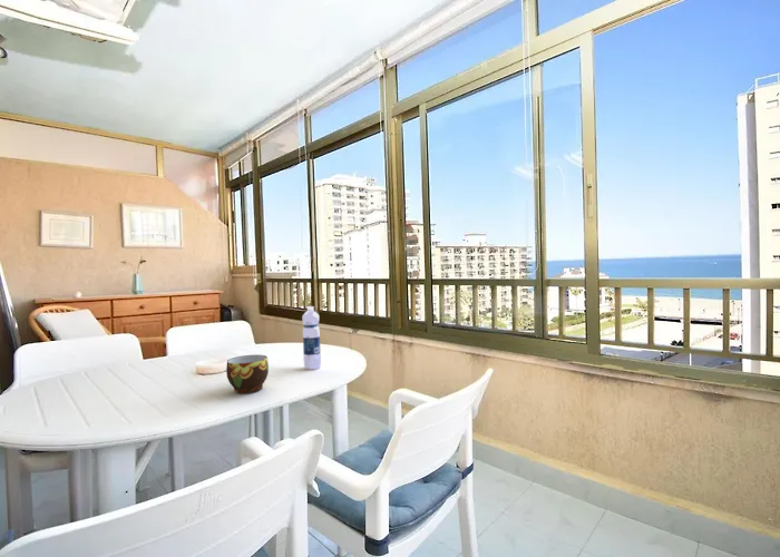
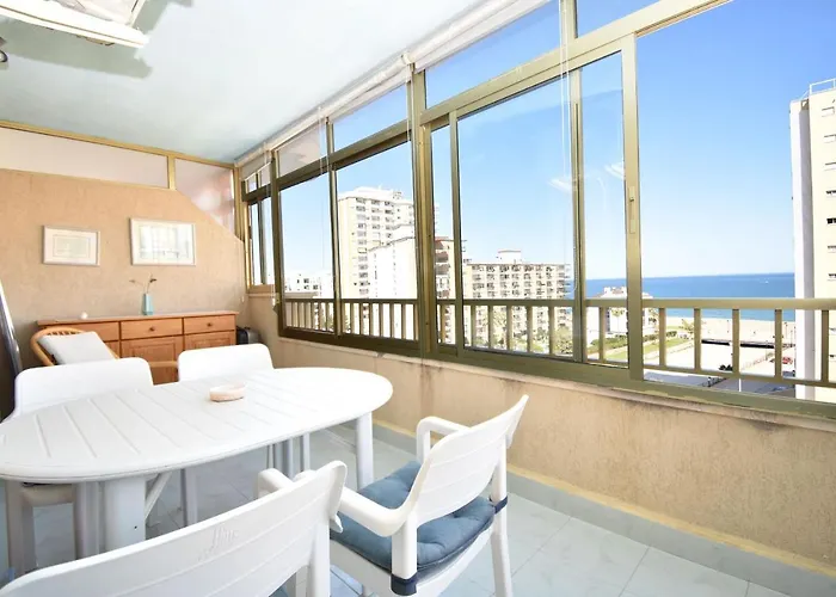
- cup (246, 373)
- water bottle (311, 336)
